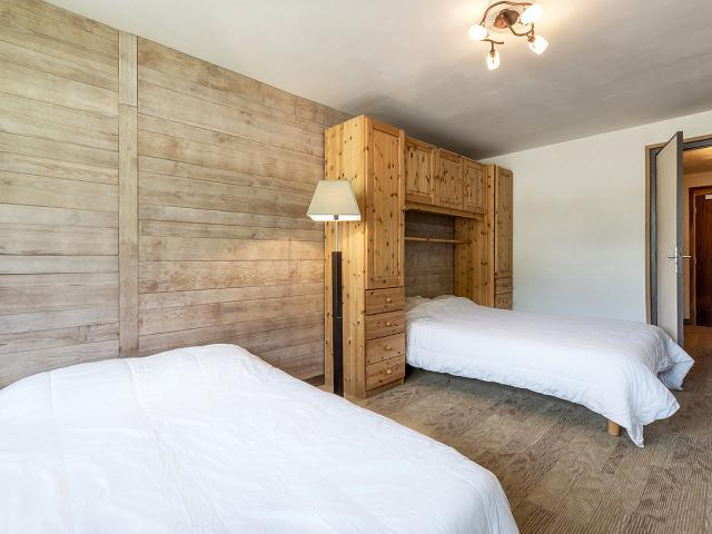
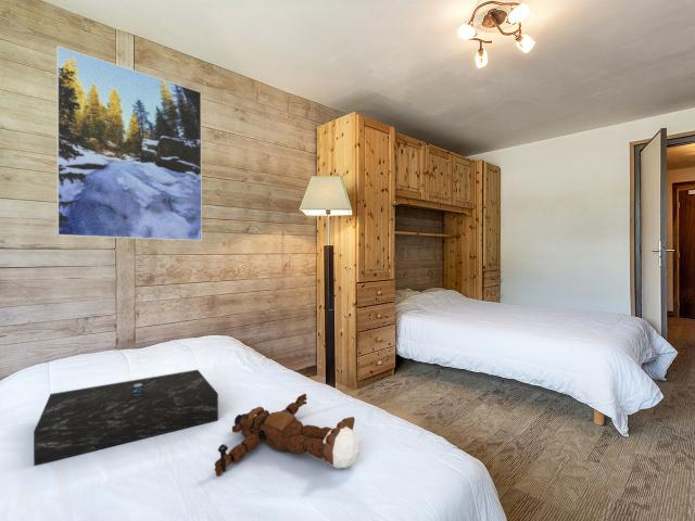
+ teddy bear (292, 430)
+ tray (134, 402)
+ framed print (137, 155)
